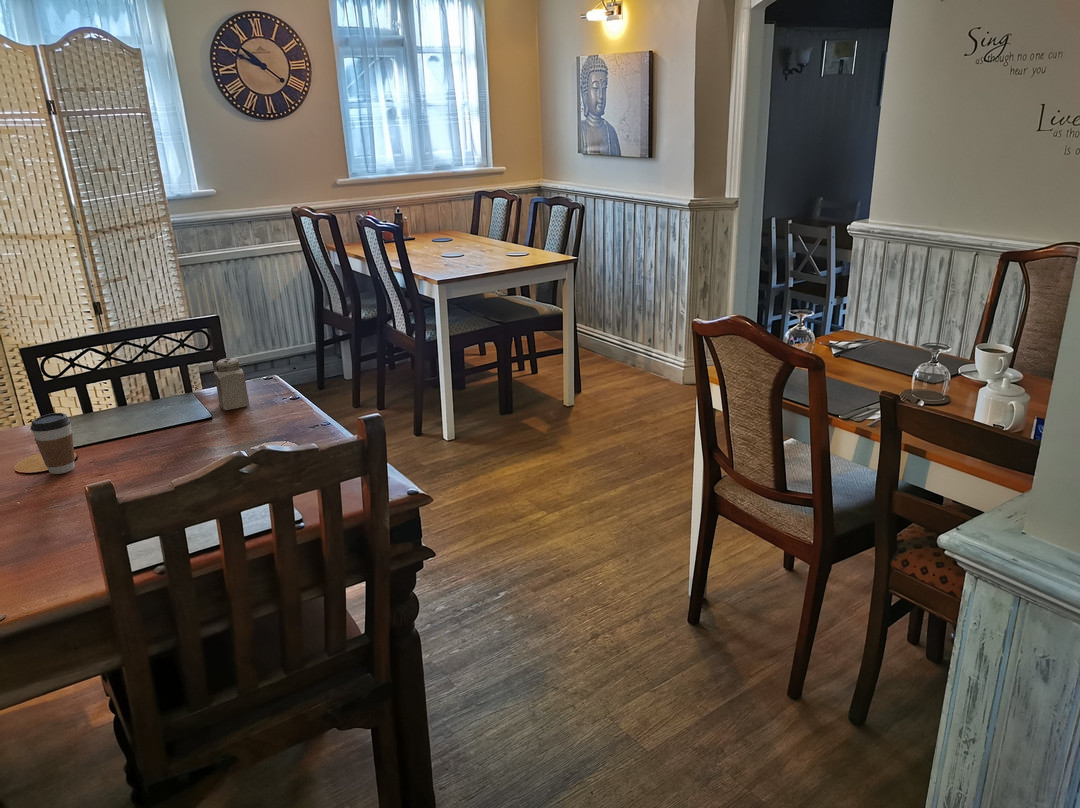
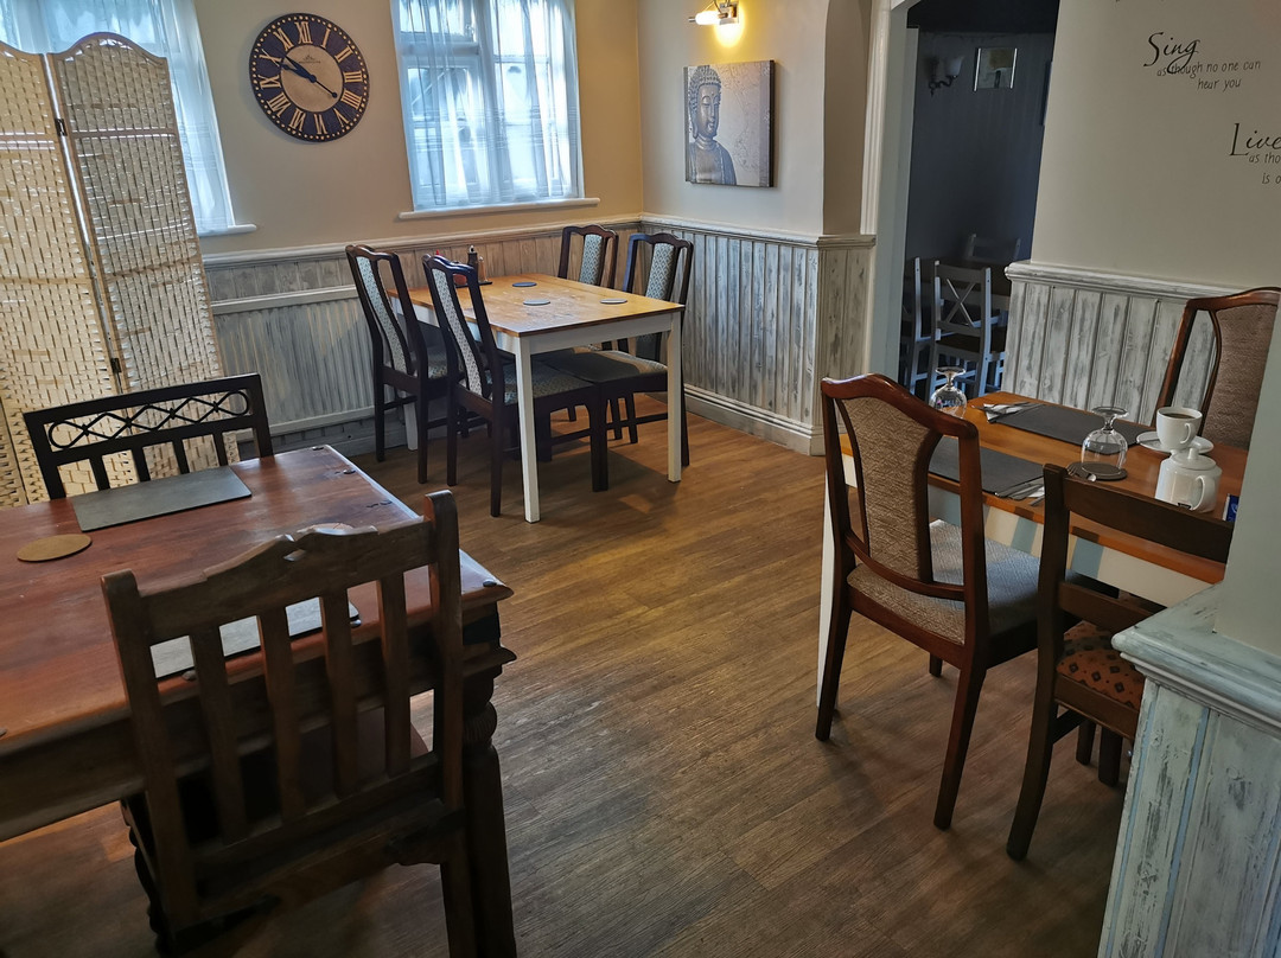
- salt shaker (230, 382)
- coffee cup (55, 444)
